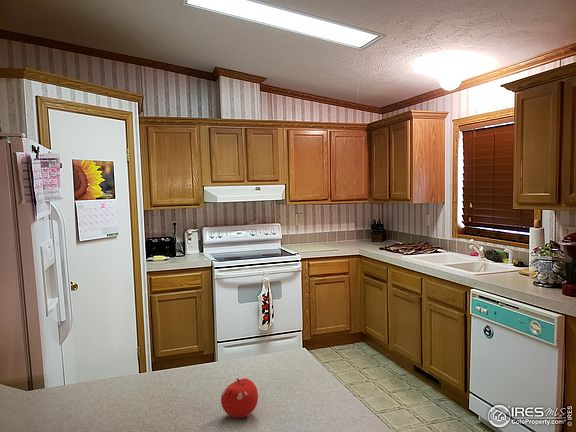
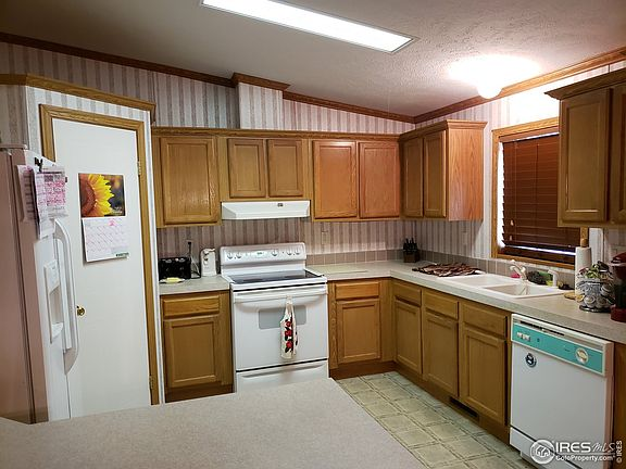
- fruit (239, 395)
